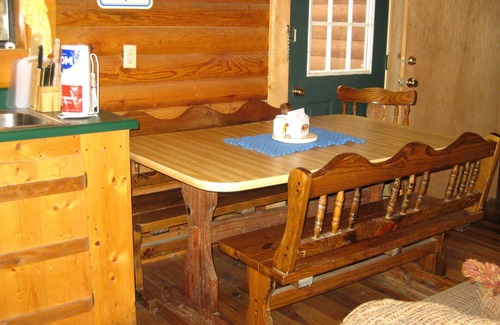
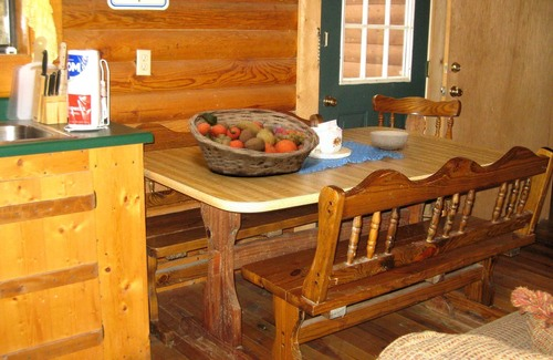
+ fruit basket (253, 140)
+ cereal bowl (388, 140)
